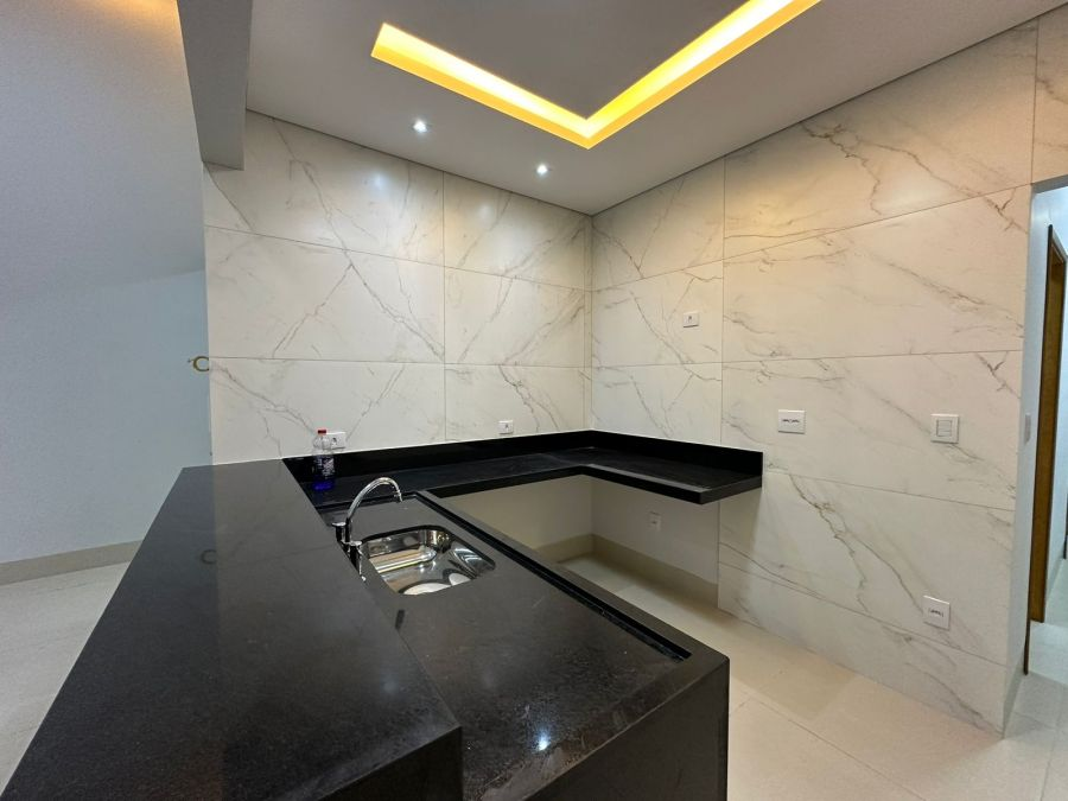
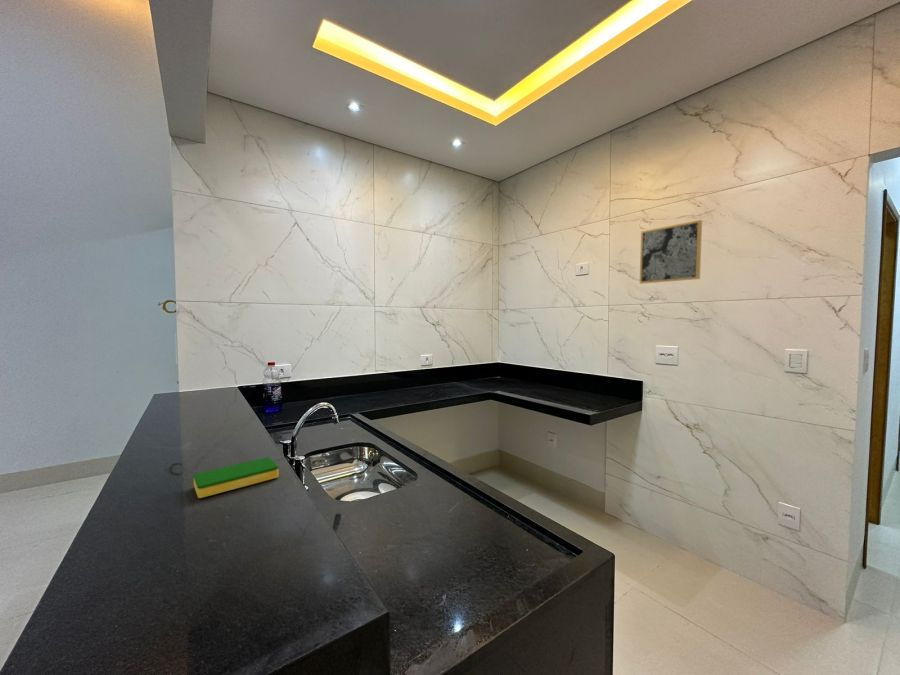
+ wall art (668, 253)
+ dish sponge (237, 475)
